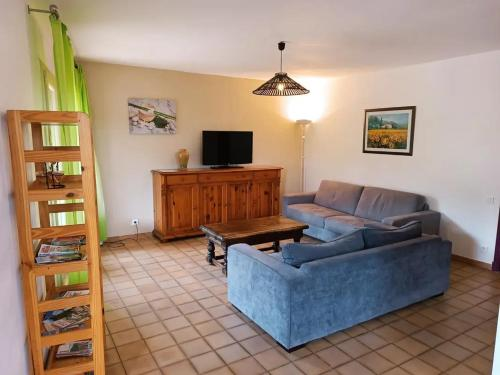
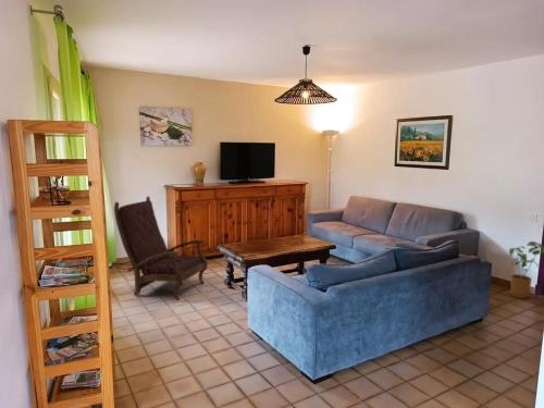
+ armchair (163, 245)
+ house plant (522, 270)
